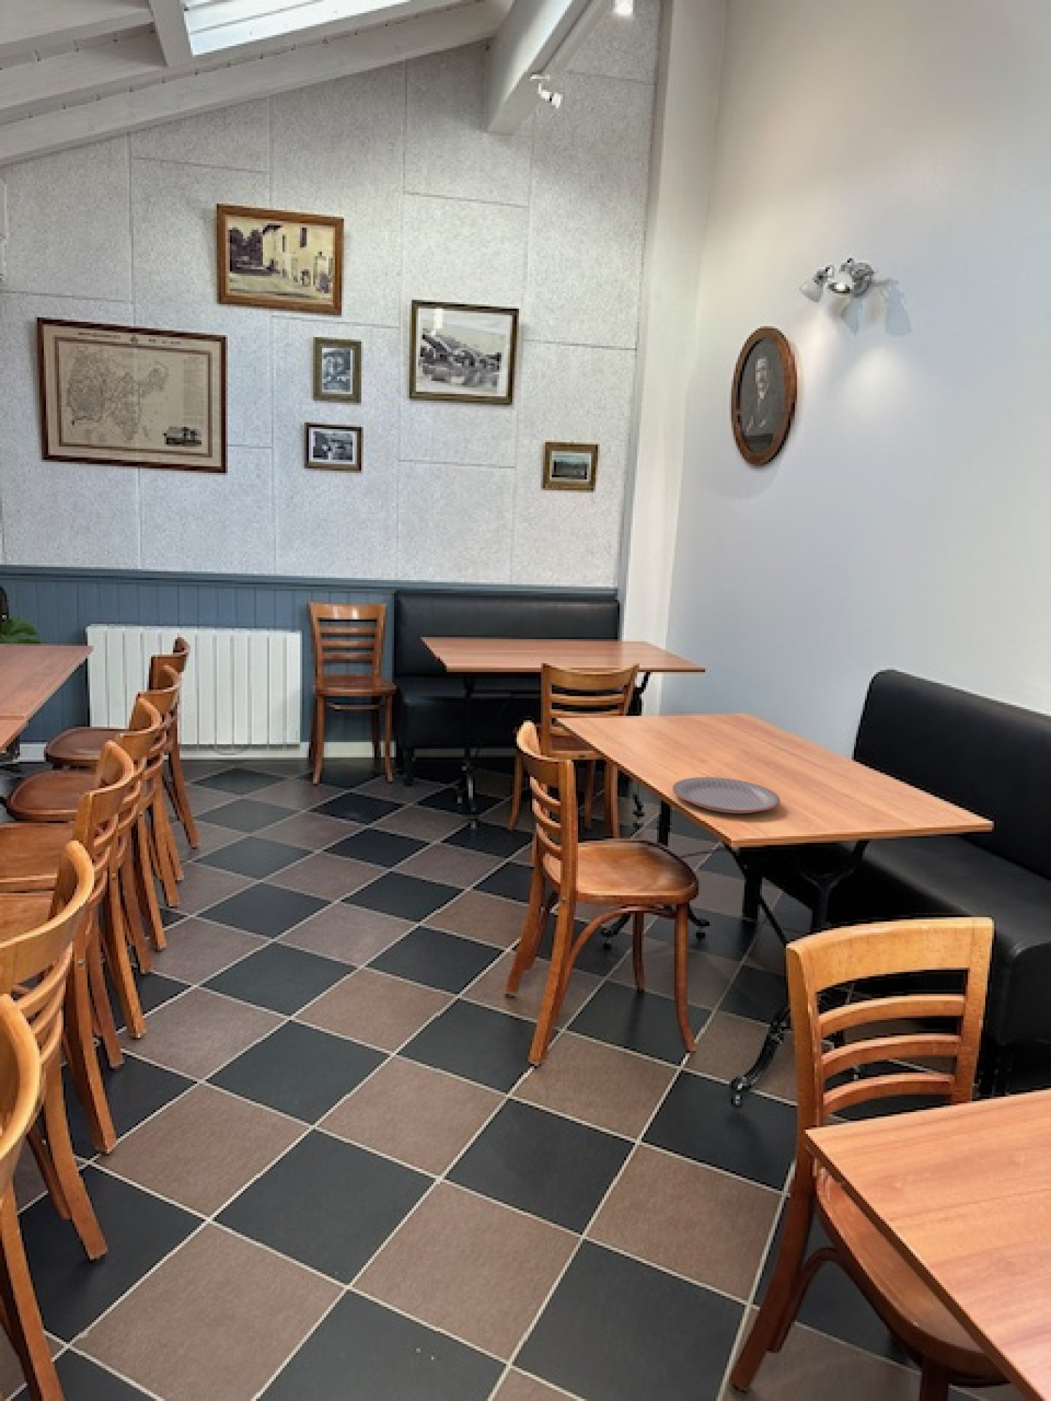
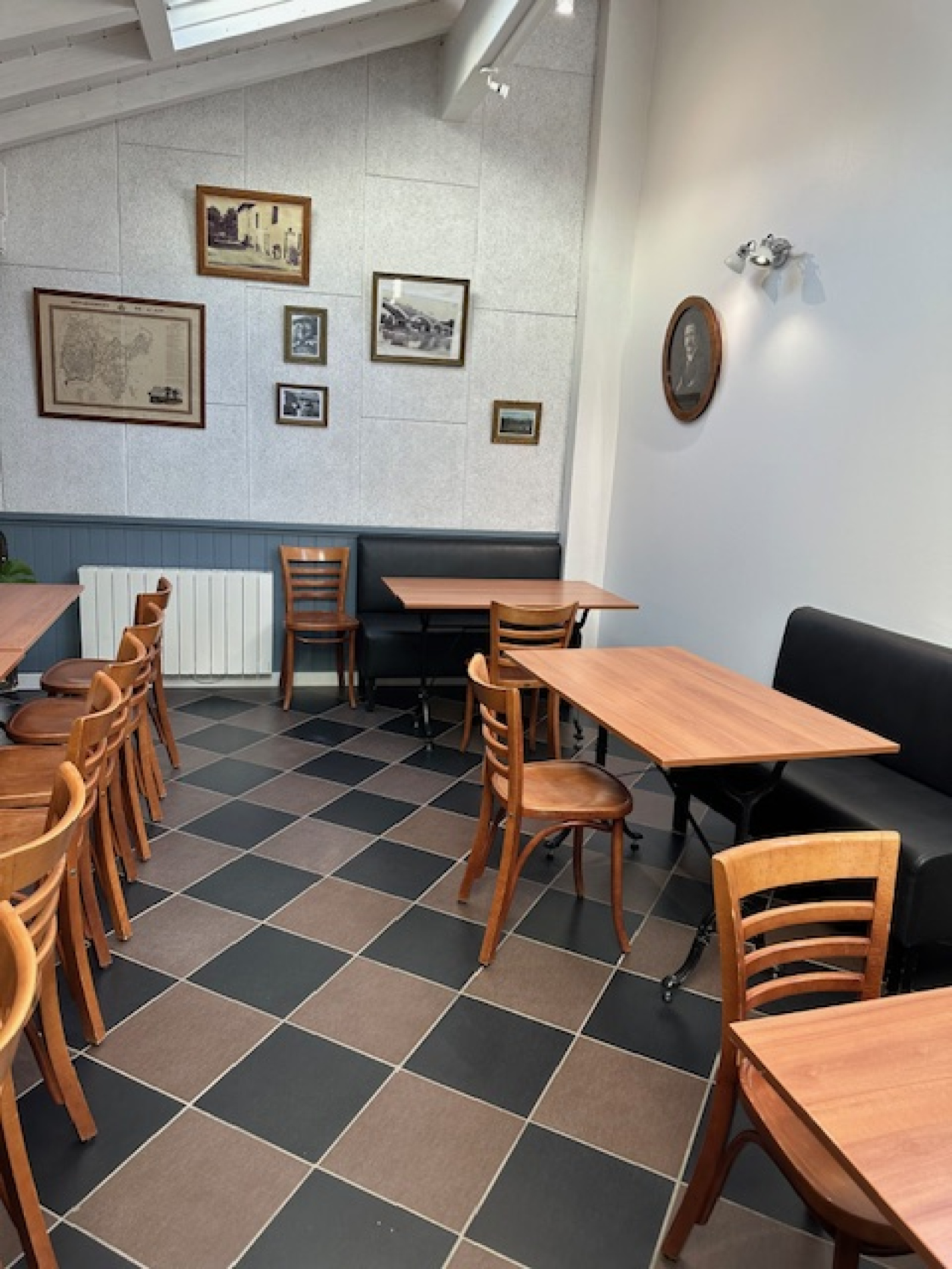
- plate (725, 797)
